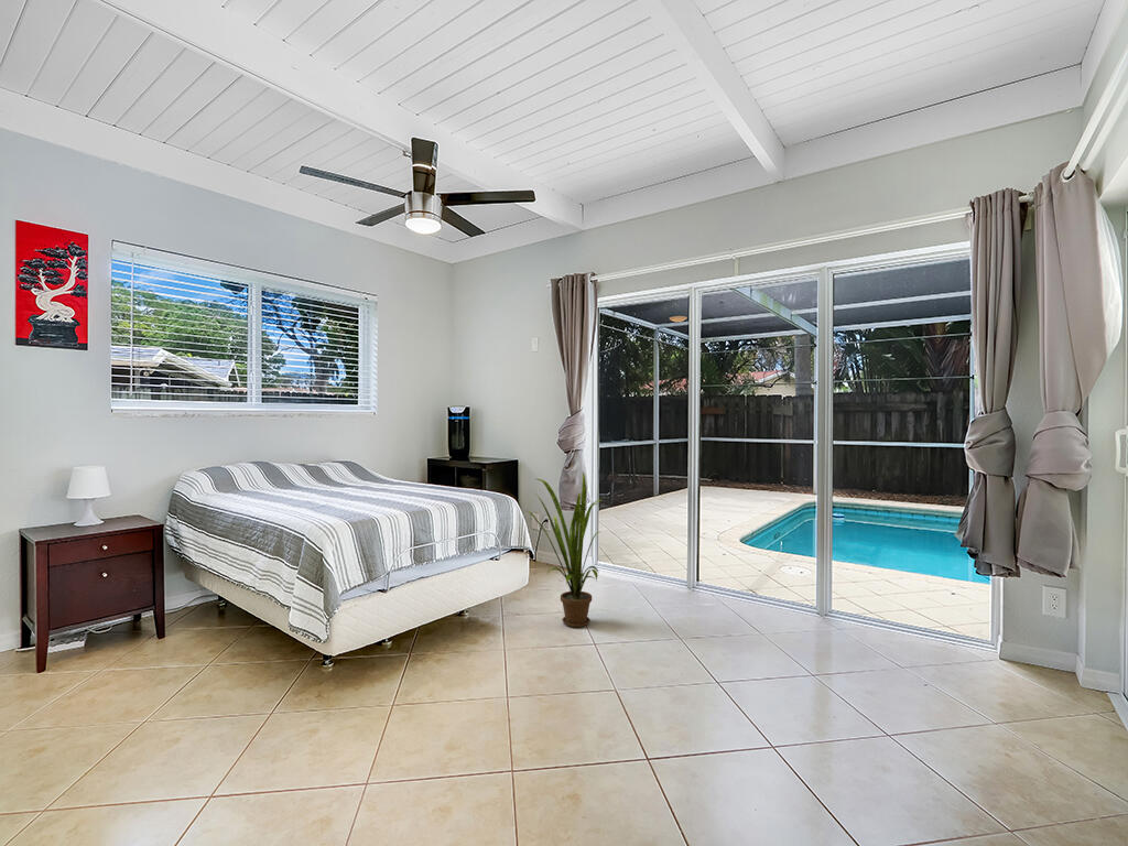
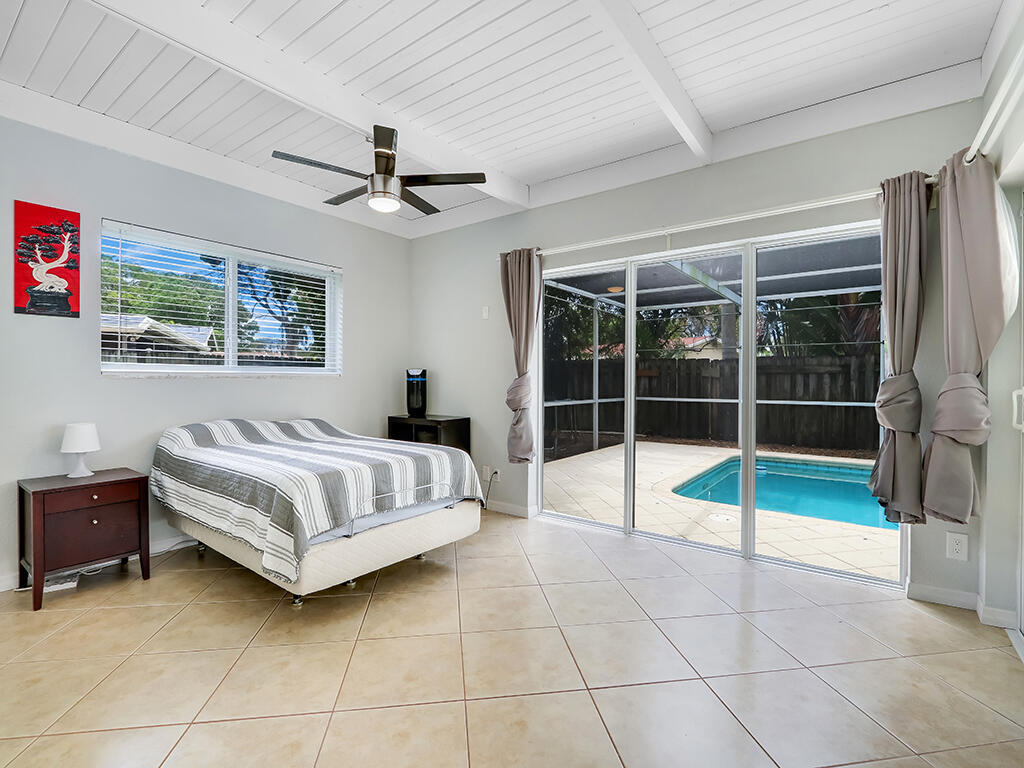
- house plant (572, 551)
